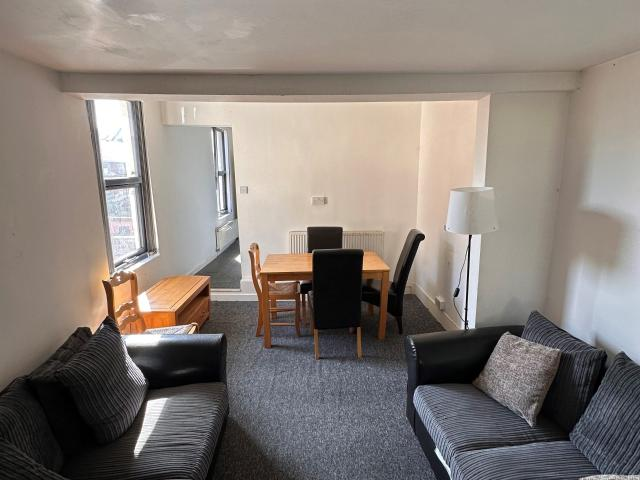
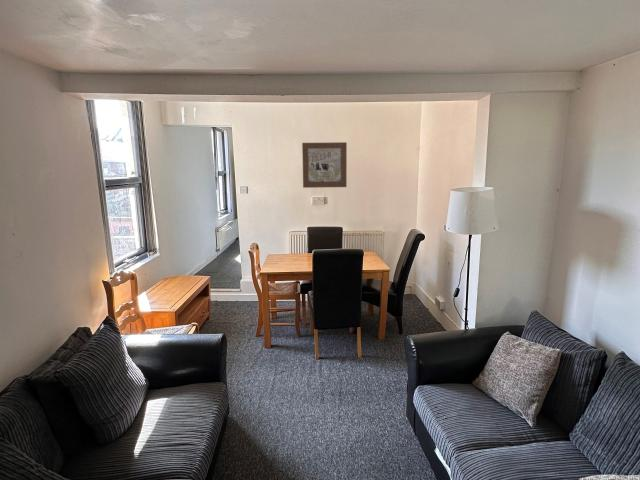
+ wall art (324, 165)
